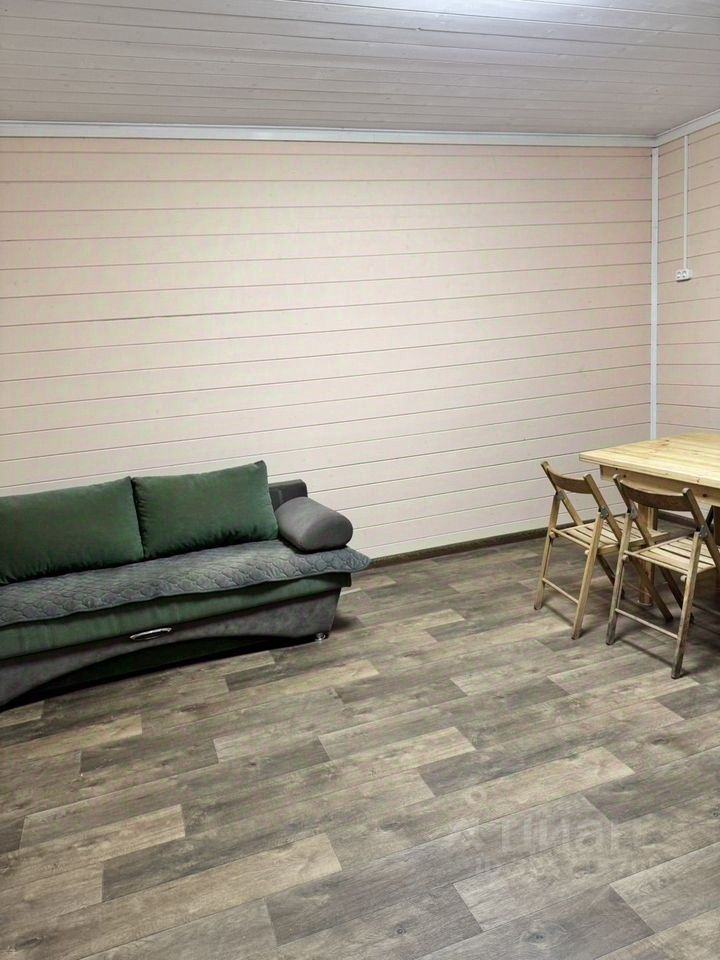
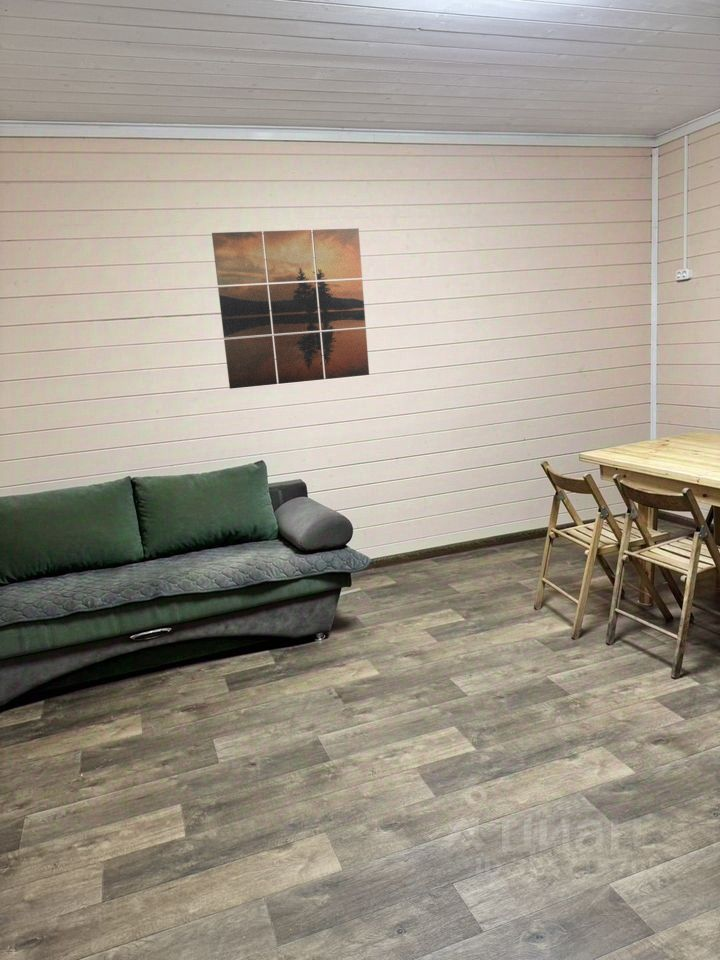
+ wall art (294, 307)
